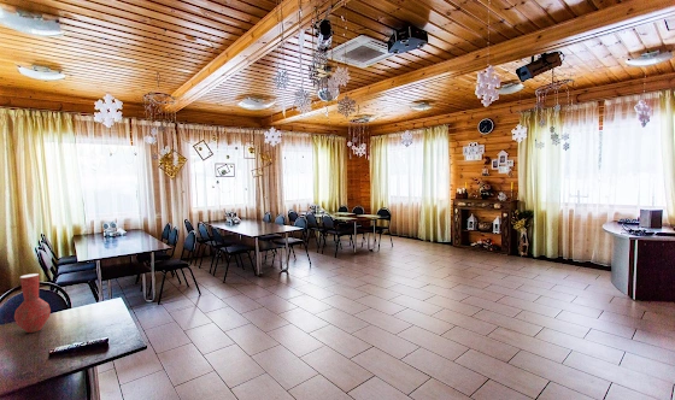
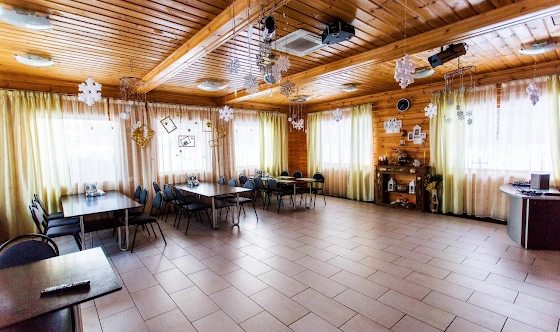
- vase (31, 302)
